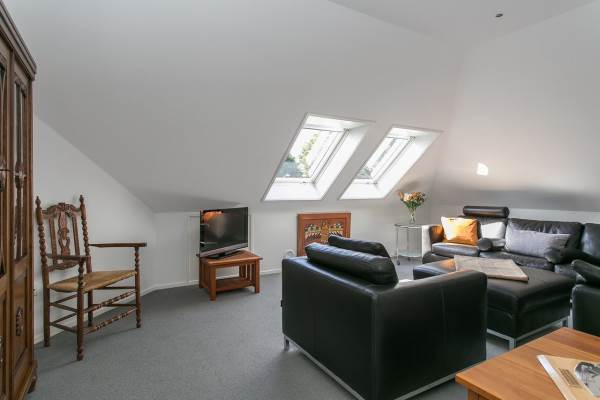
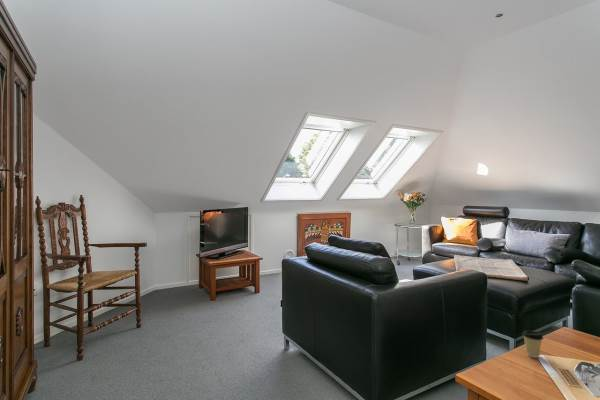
+ coffee cup (532, 343)
